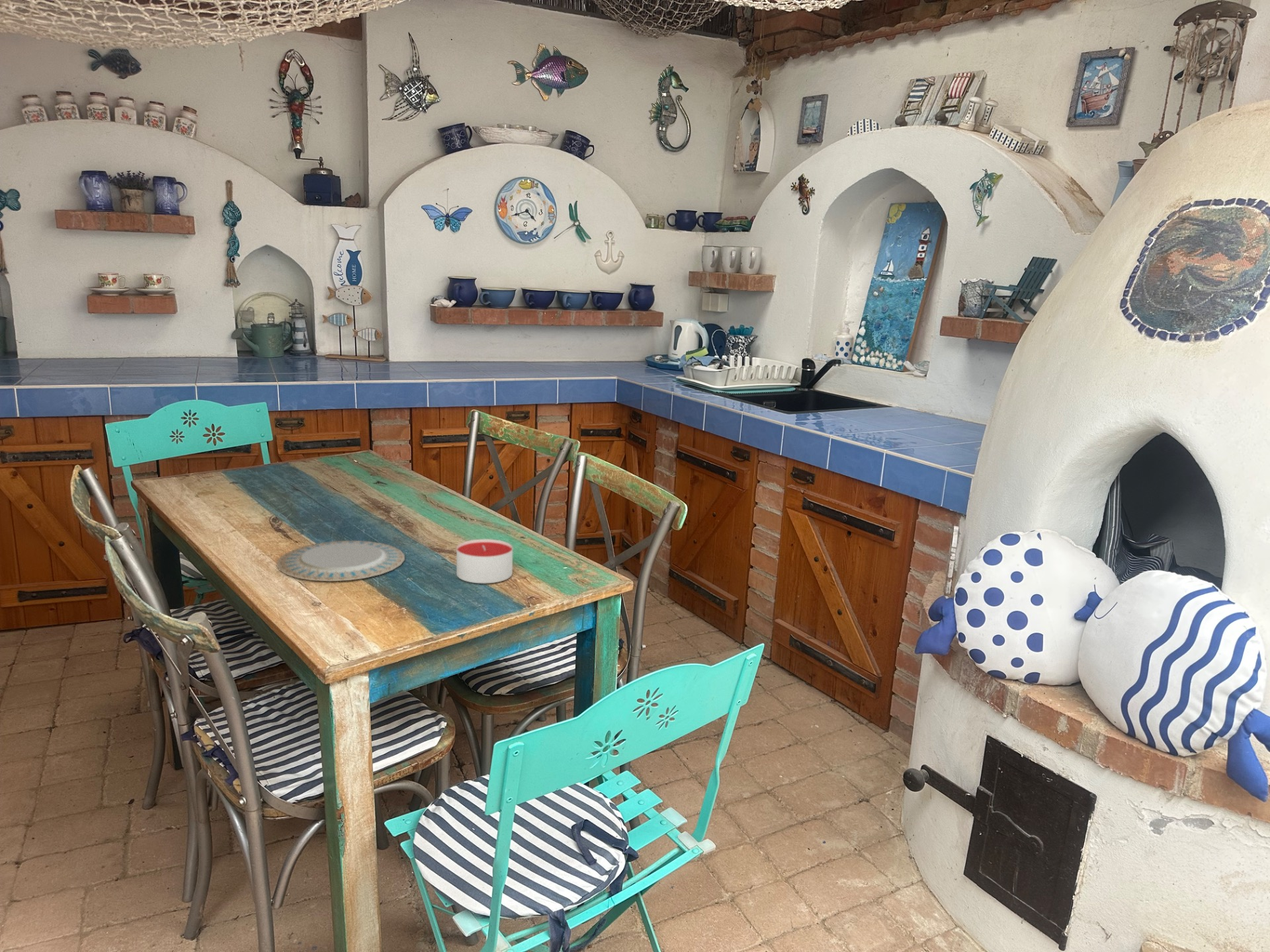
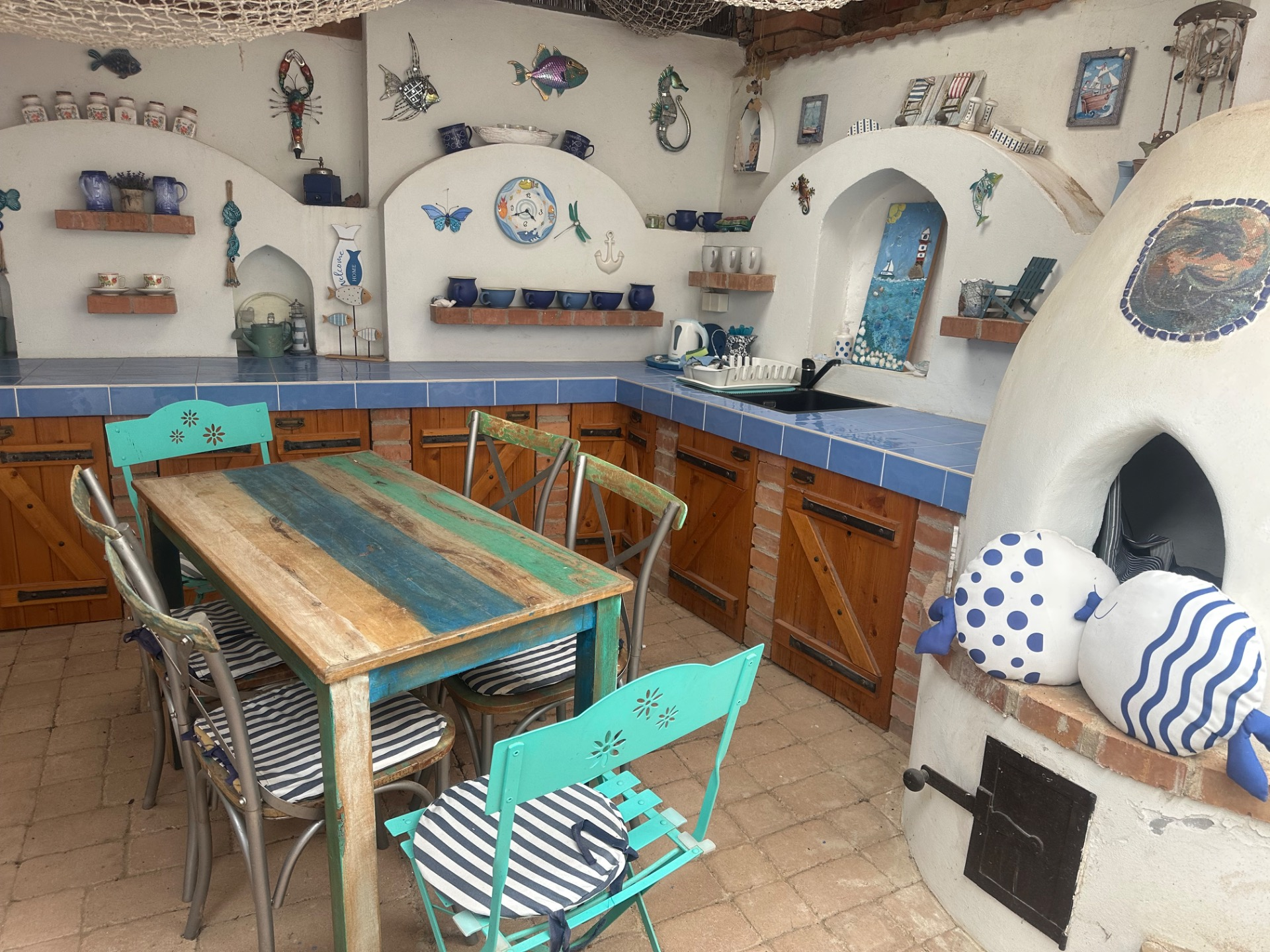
- candle (484, 559)
- chinaware (342, 557)
